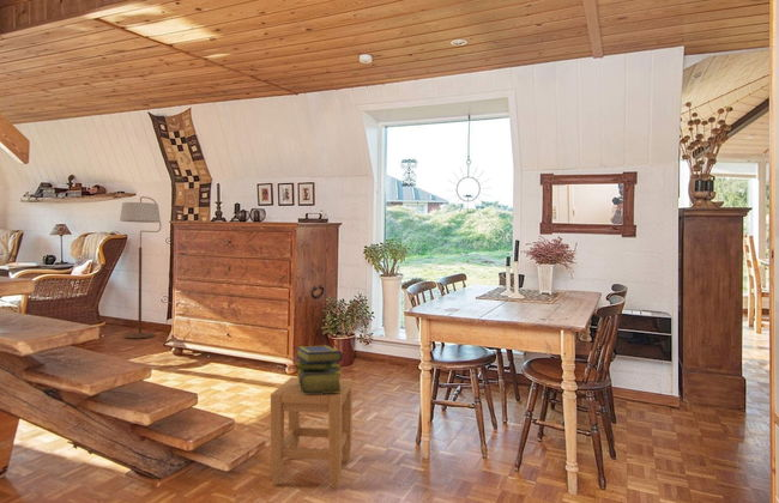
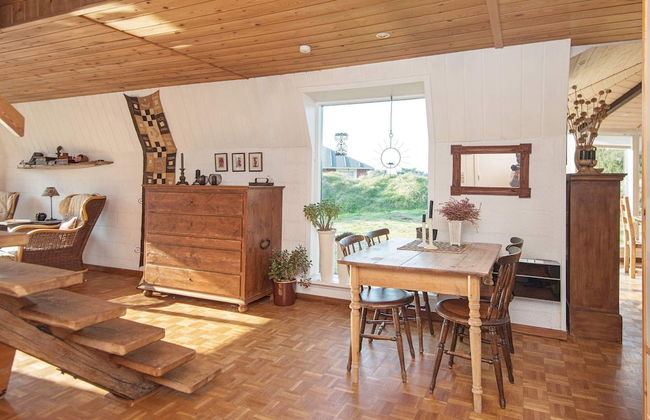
- stool (313, 429)
- stack of books (318, 366)
- floor lamp (140, 266)
